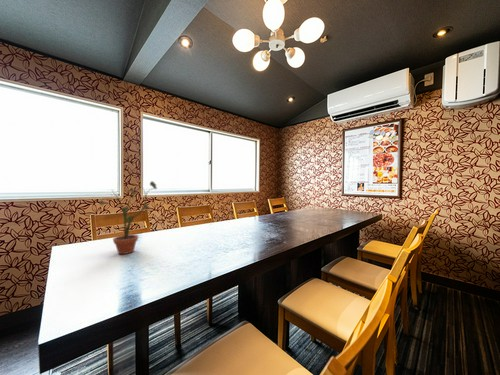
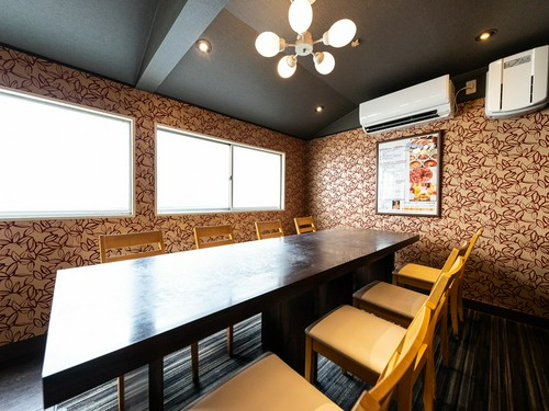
- potted plant (132, 216)
